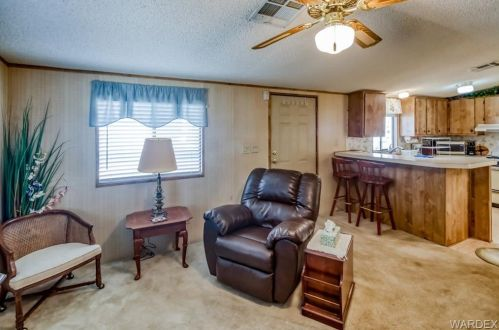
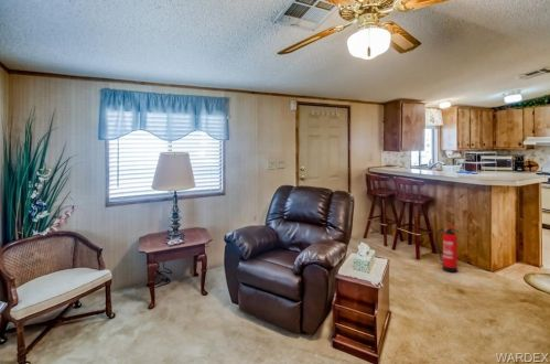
+ fire extinguisher (446, 246)
